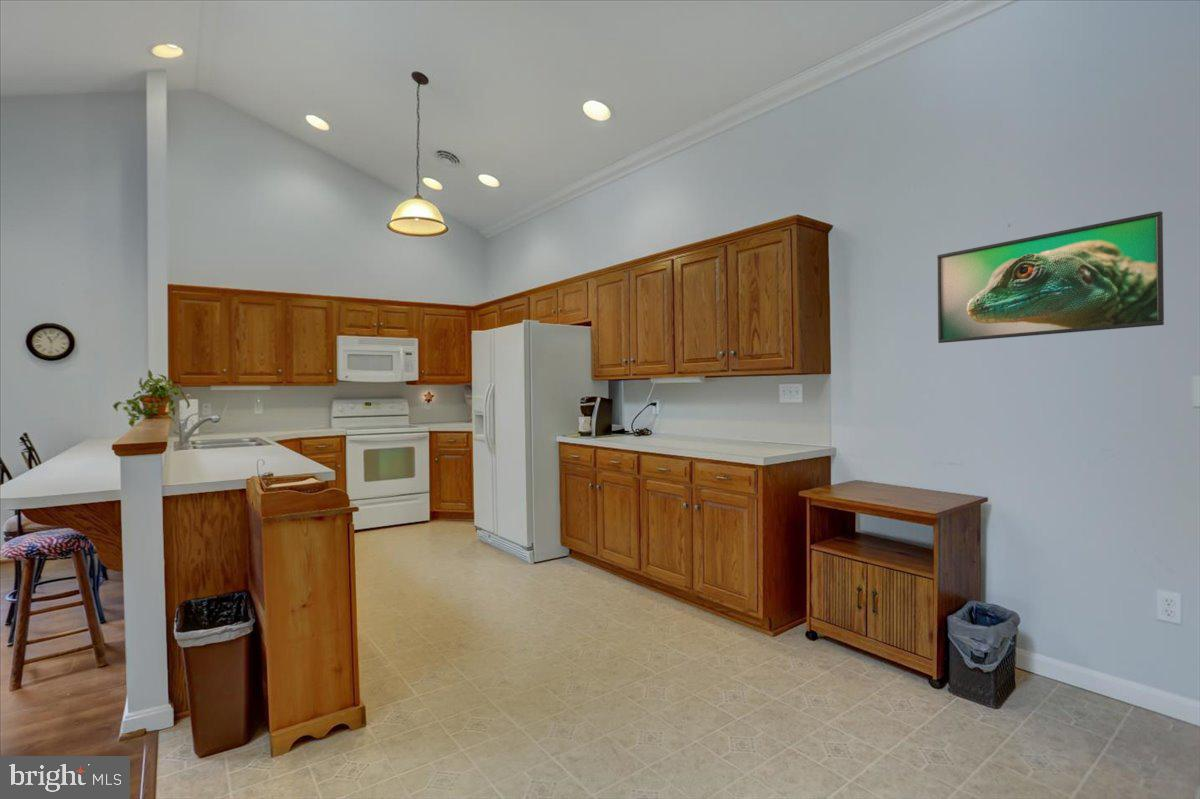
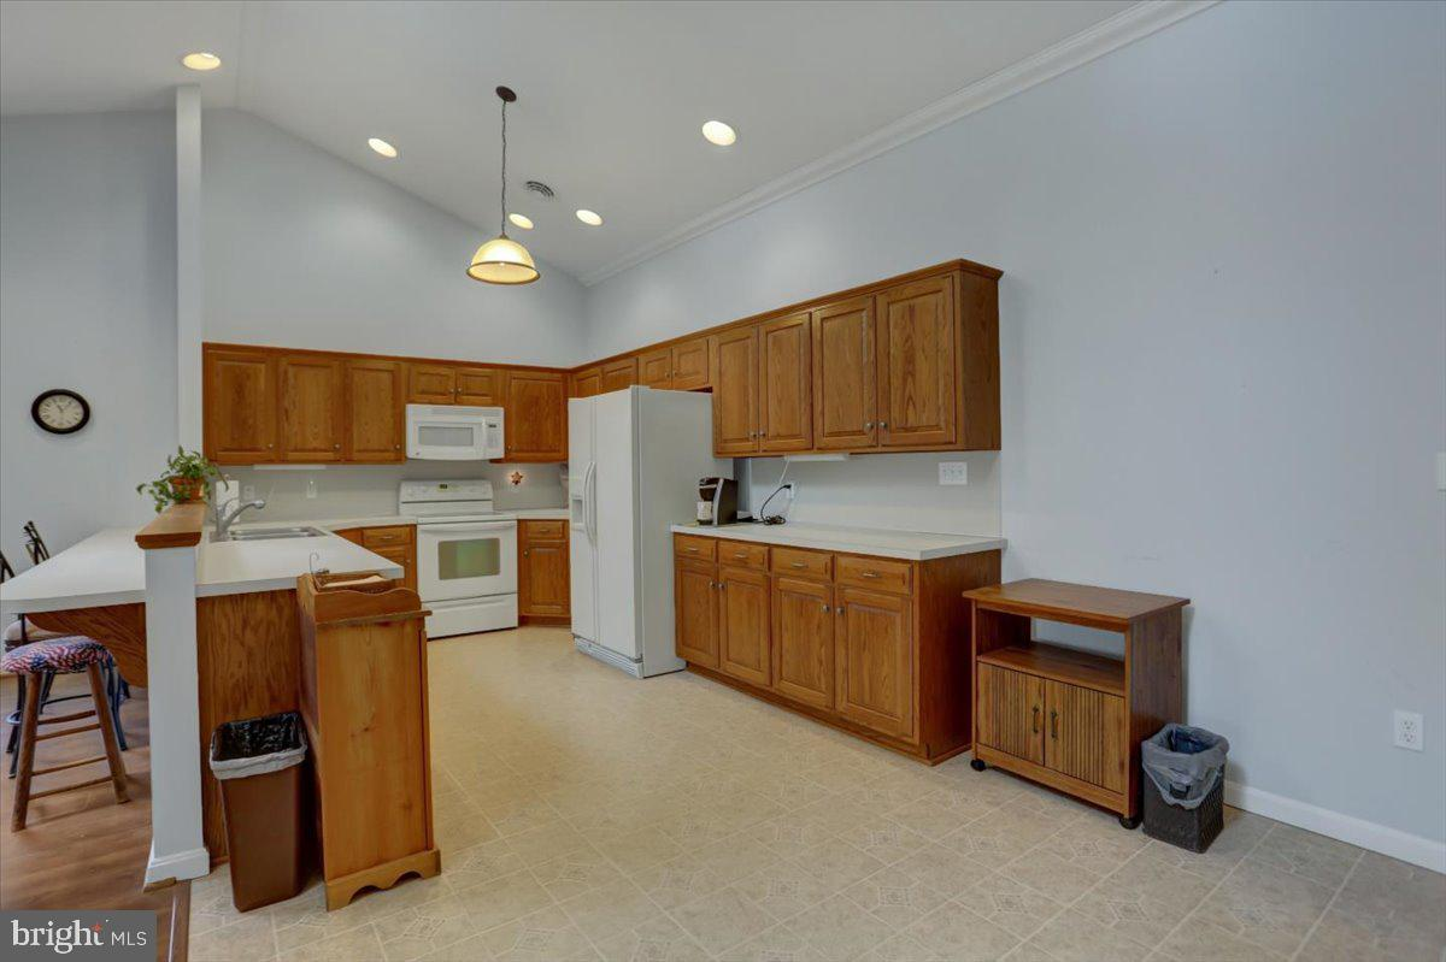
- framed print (1036, 285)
